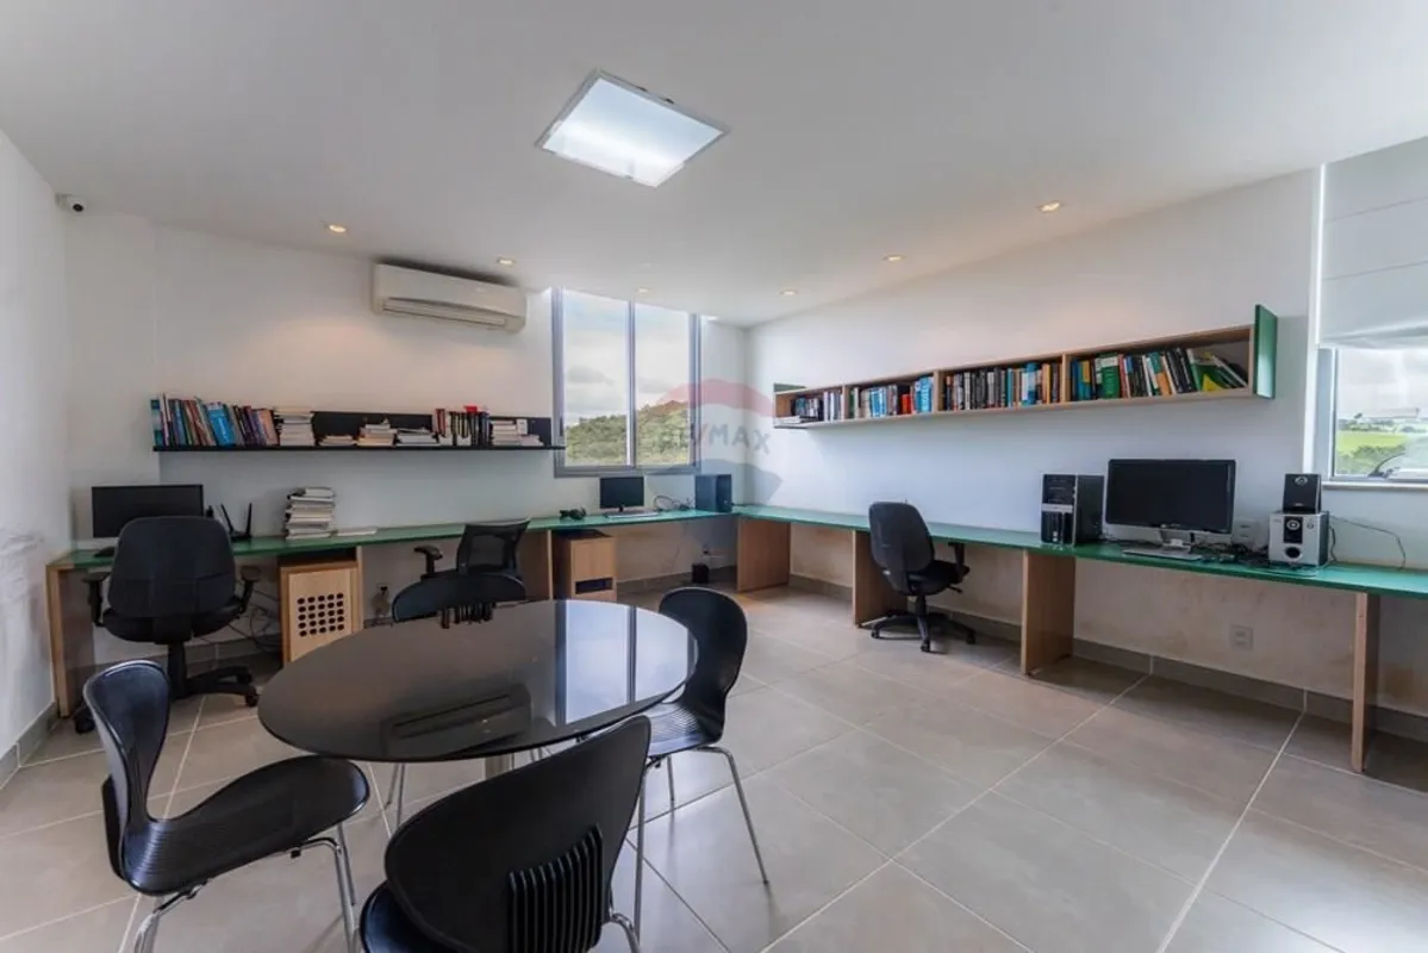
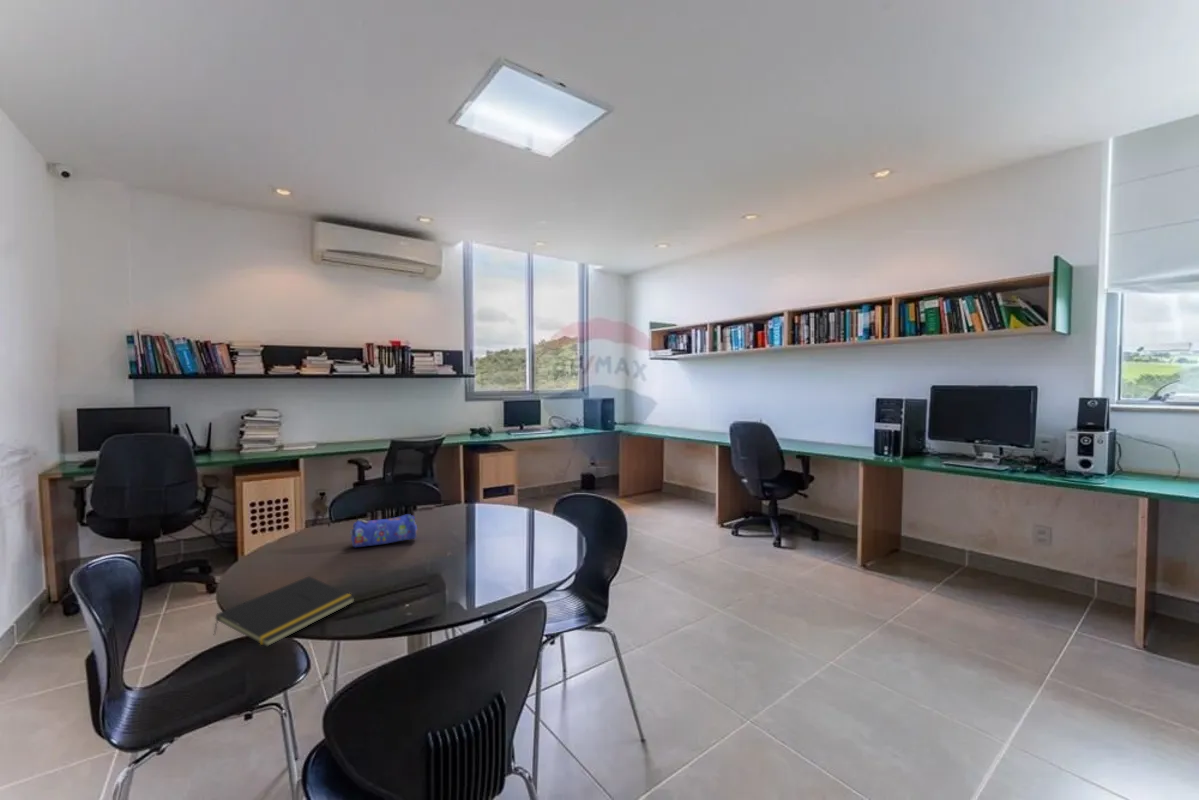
+ pencil case (384, 529)
+ notepad (290, 607)
